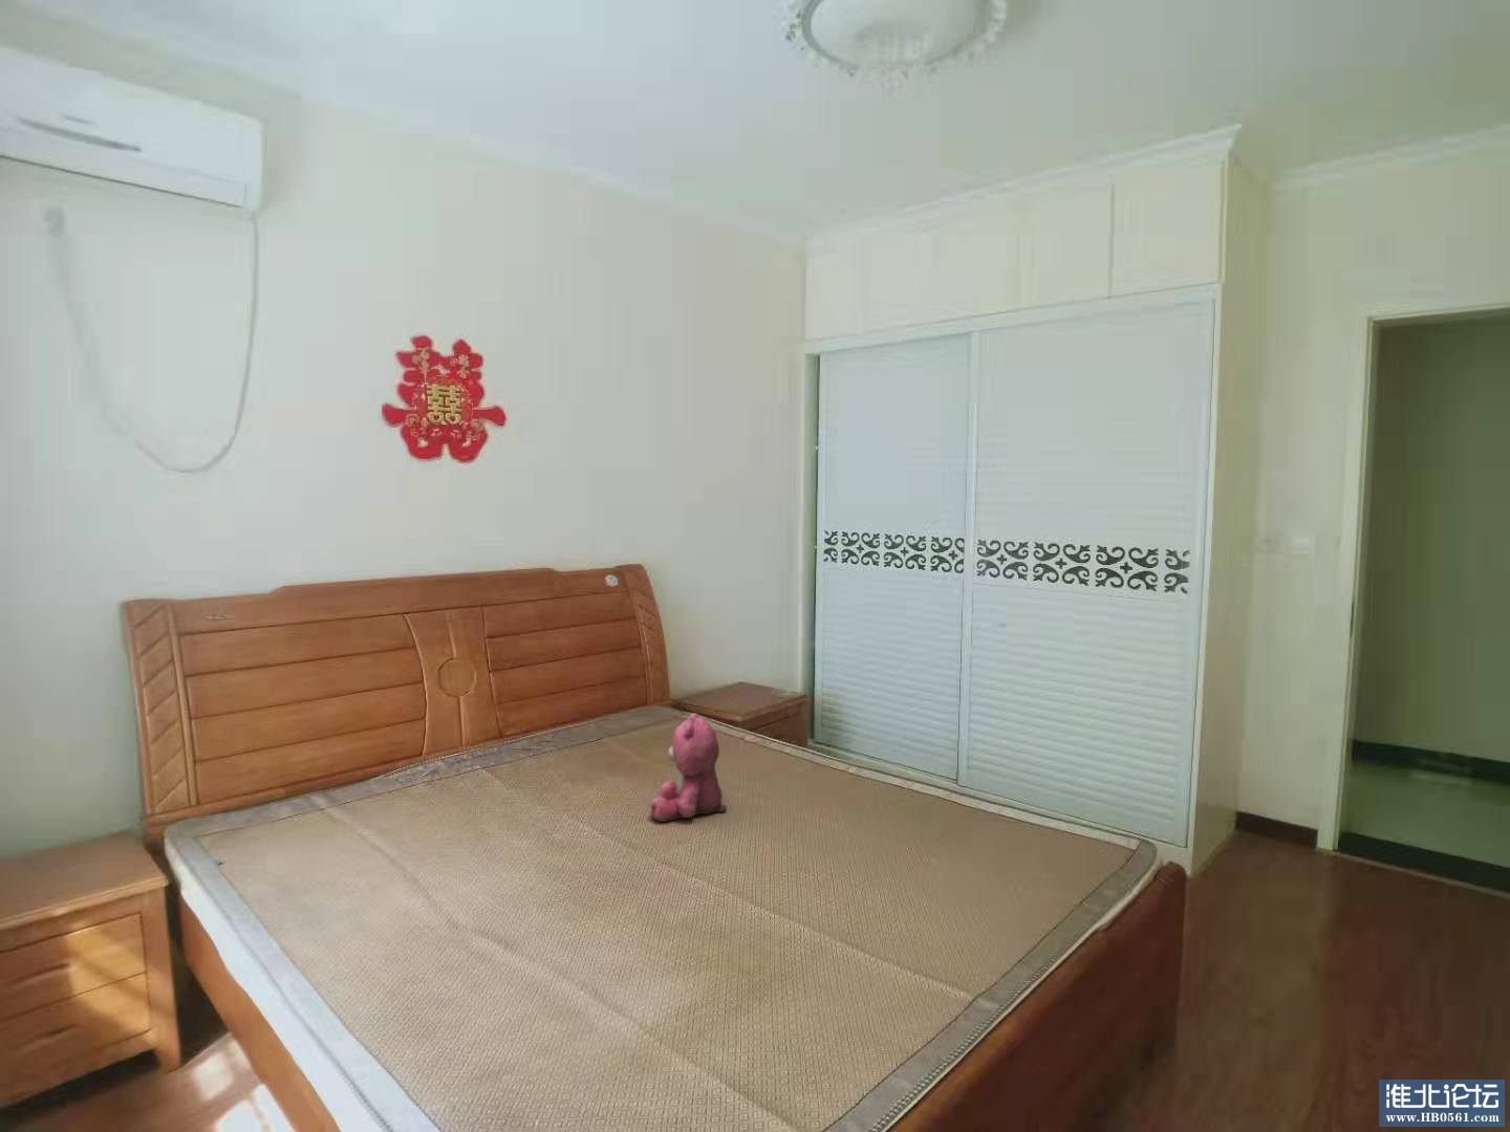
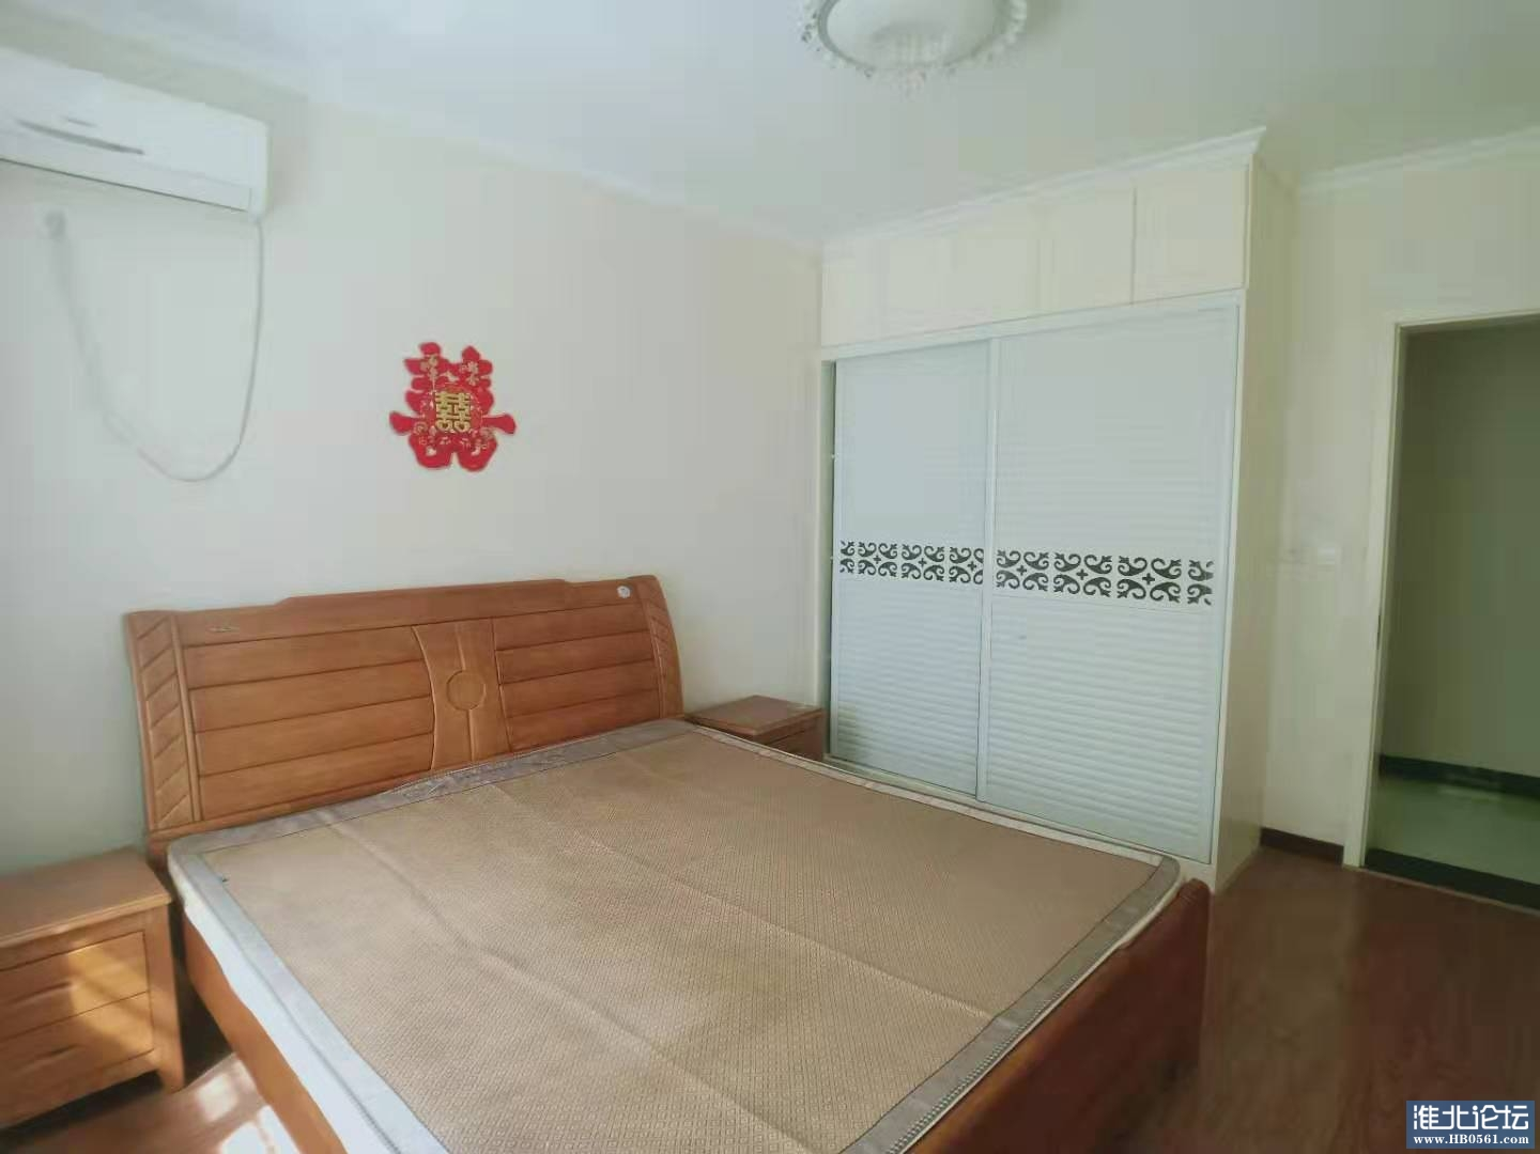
- teddy bear (688, 761)
